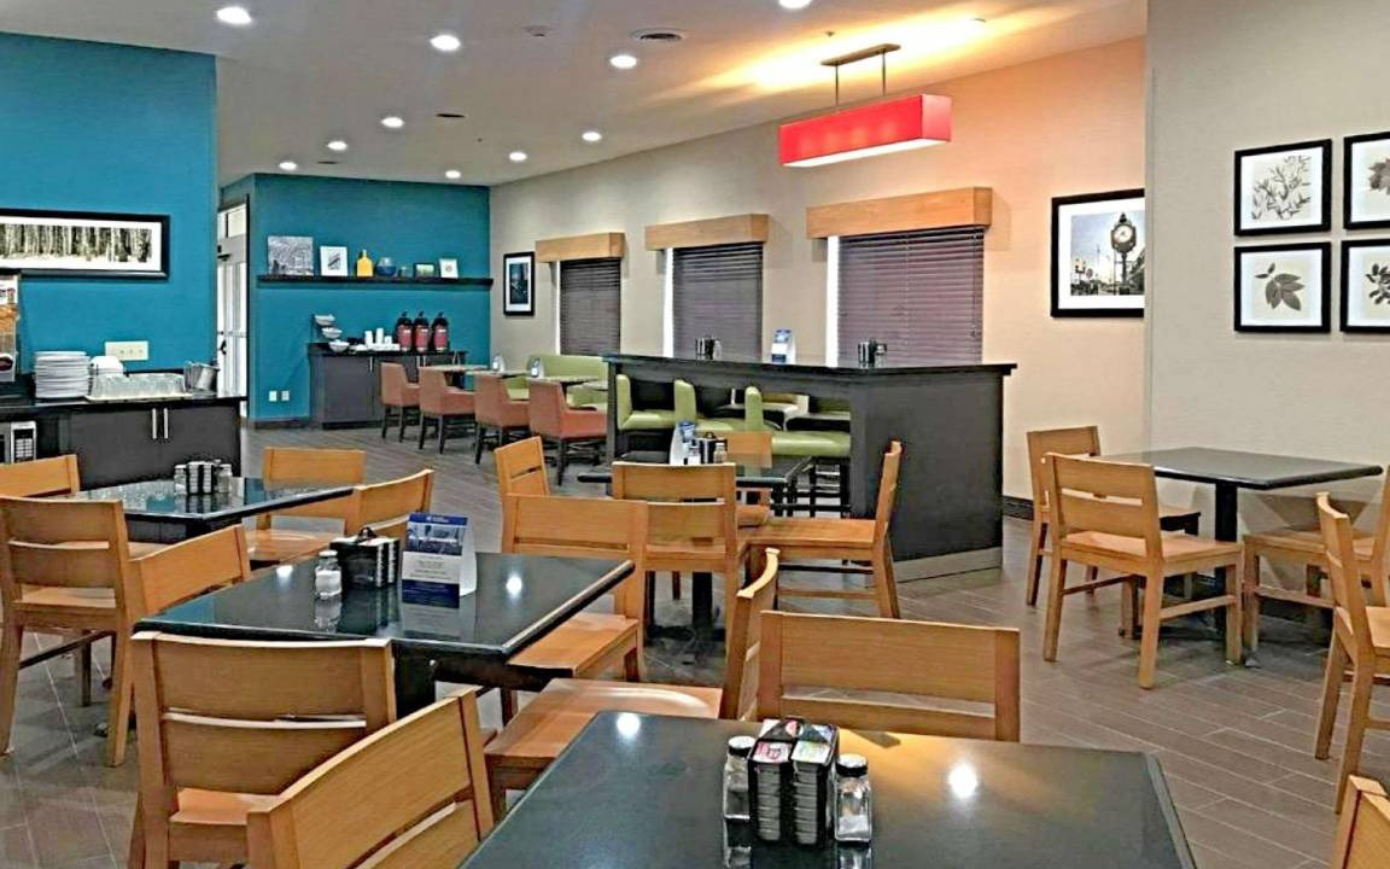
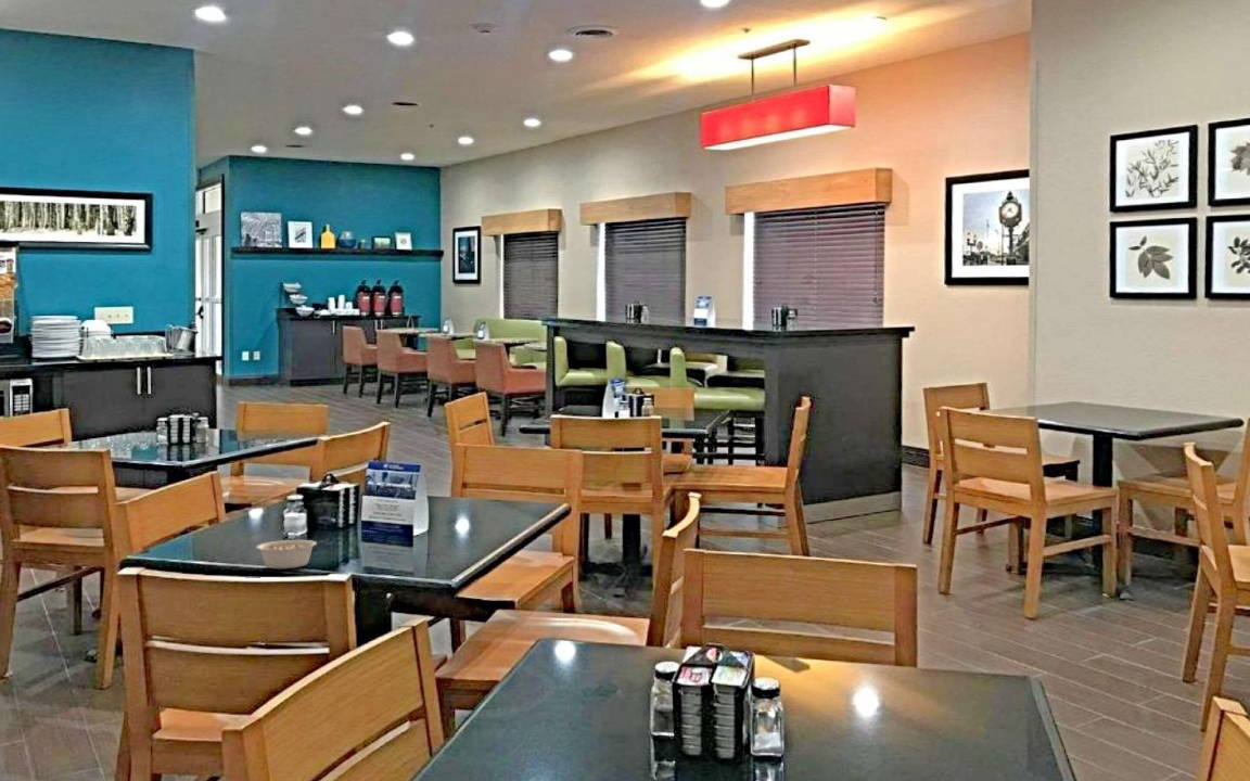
+ legume (289, 552)
